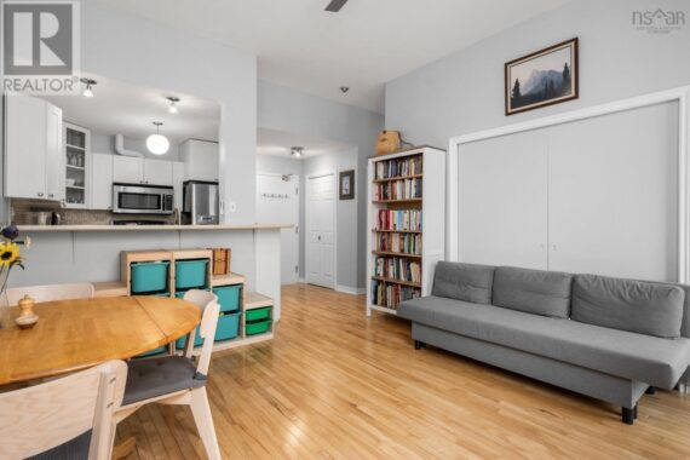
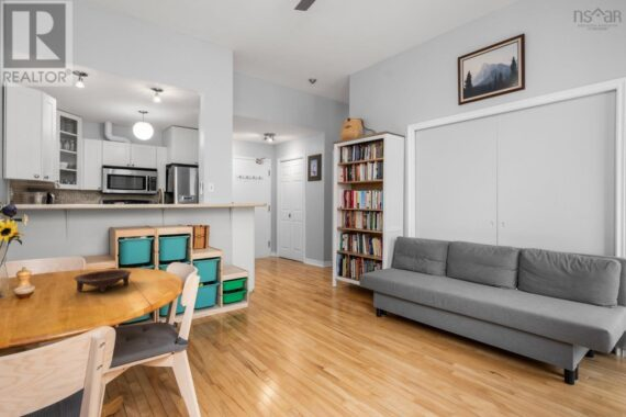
+ bowl (103, 281)
